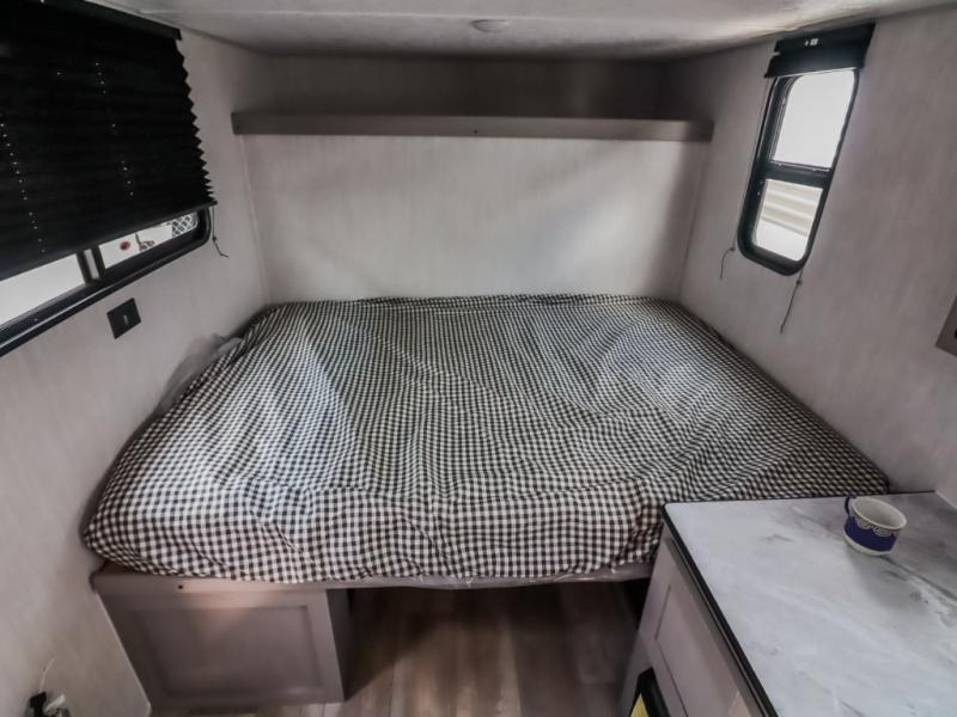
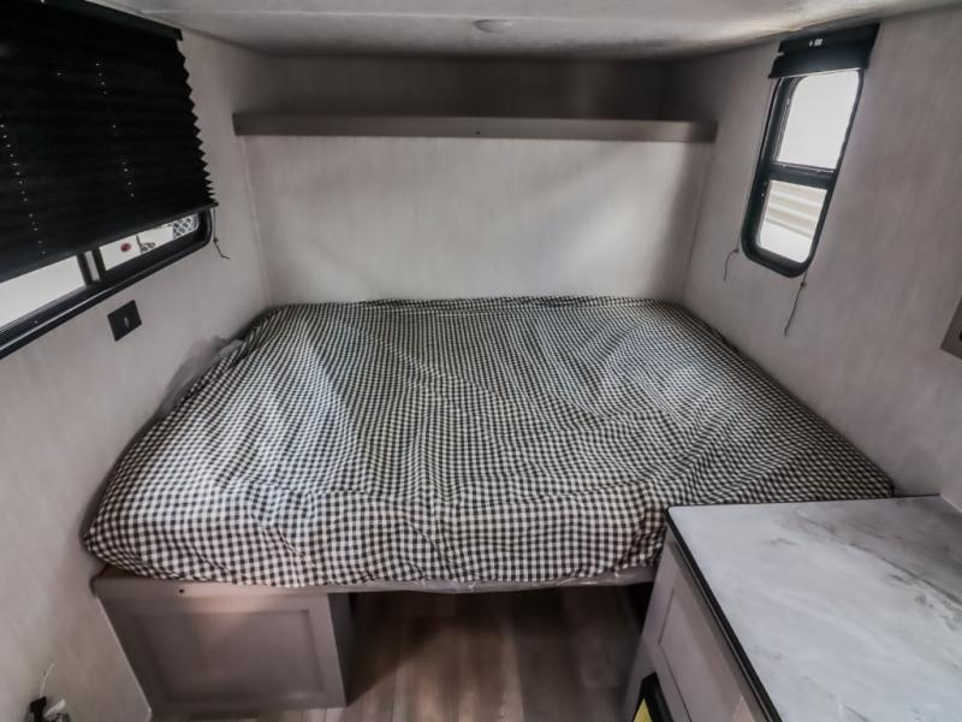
- cup (865, 523)
